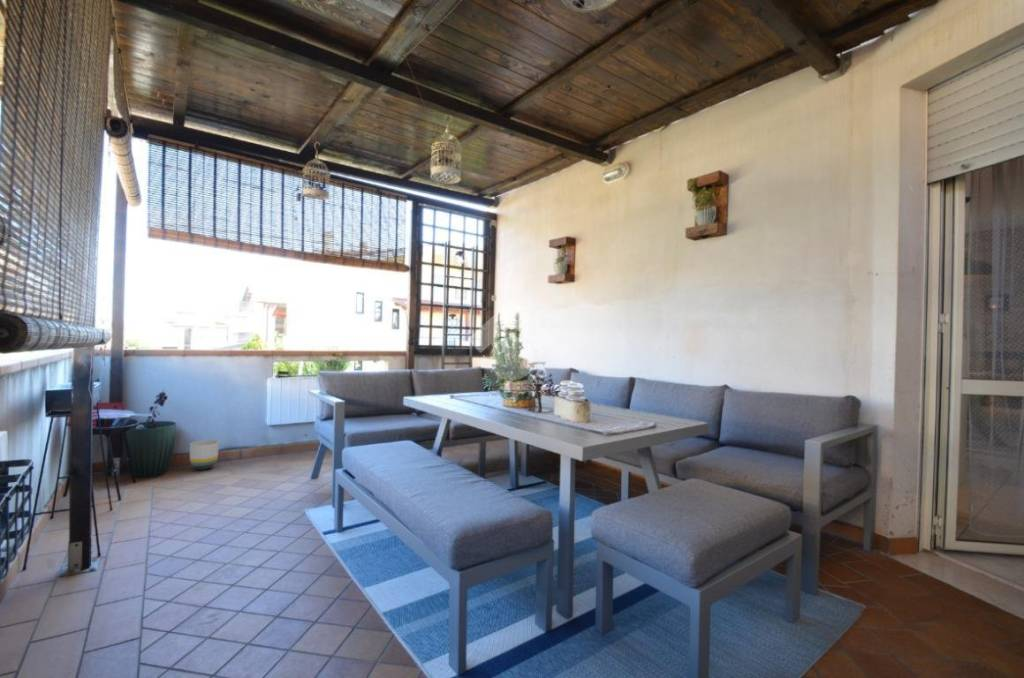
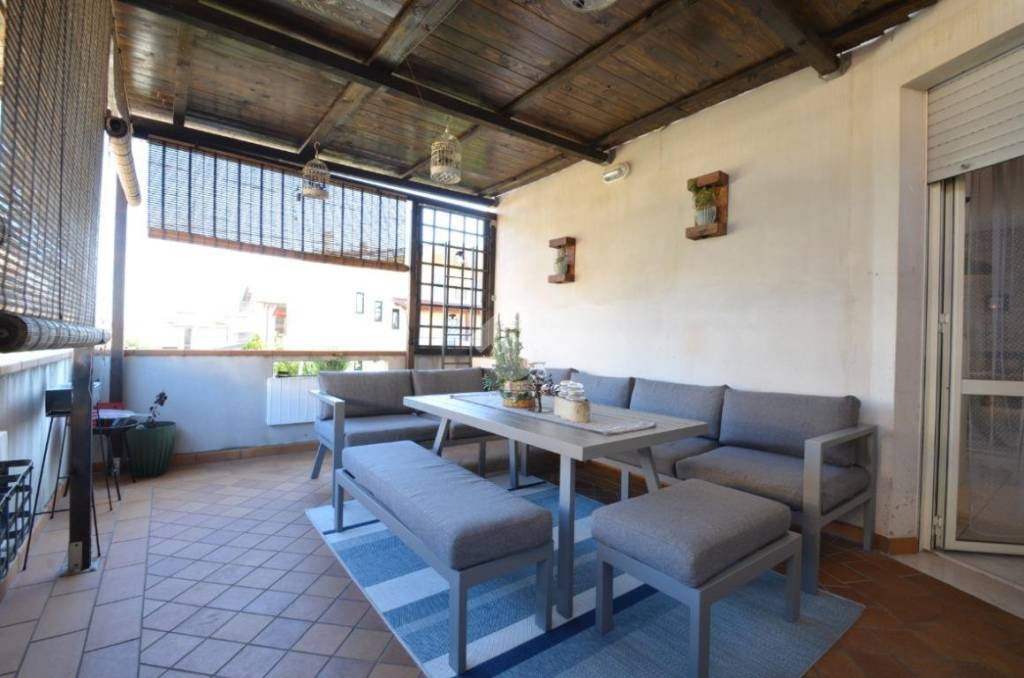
- planter (204, 455)
